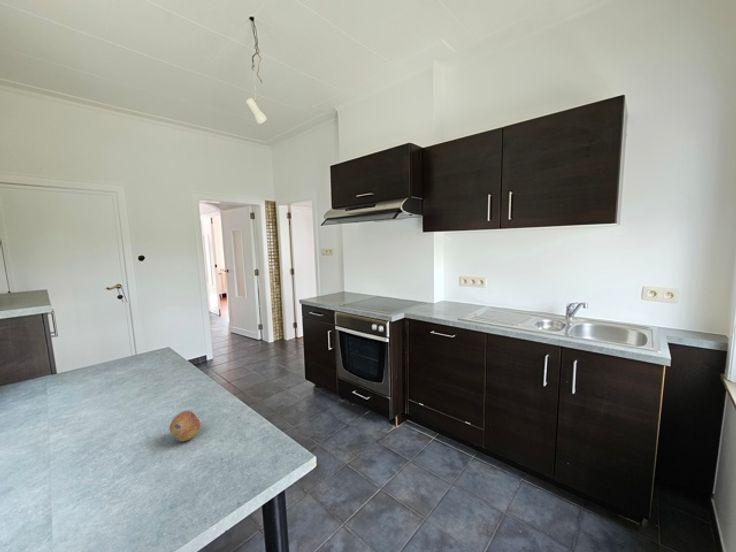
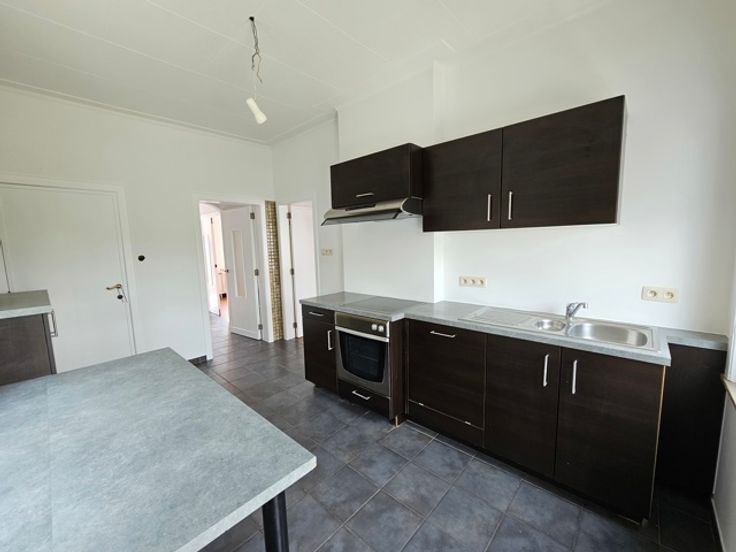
- fruit (185, 425)
